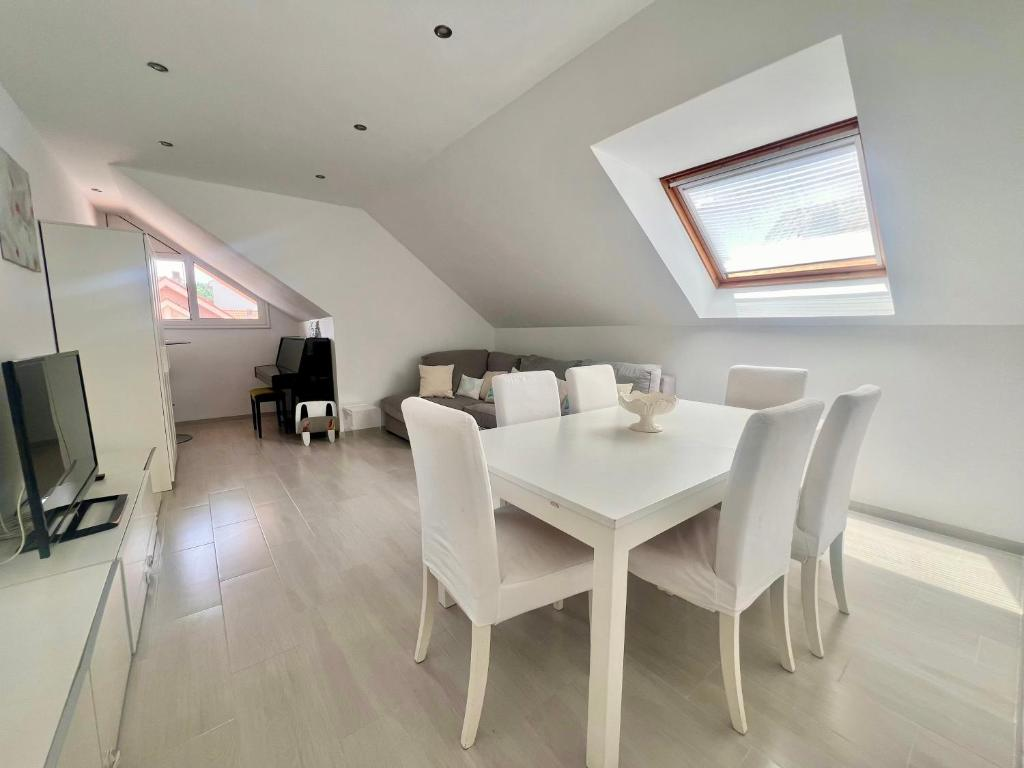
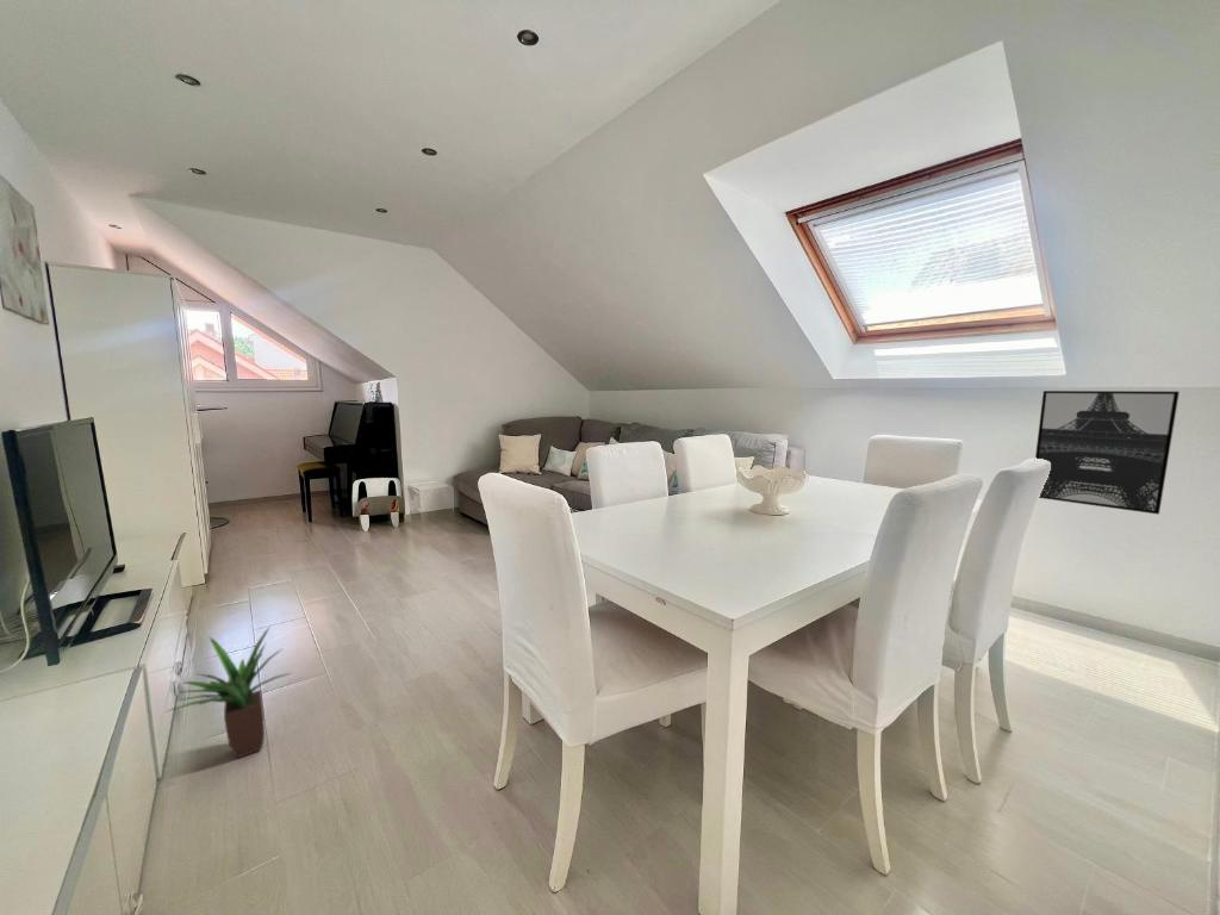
+ wall art (1097, 448)
+ potted plant (234, 695)
